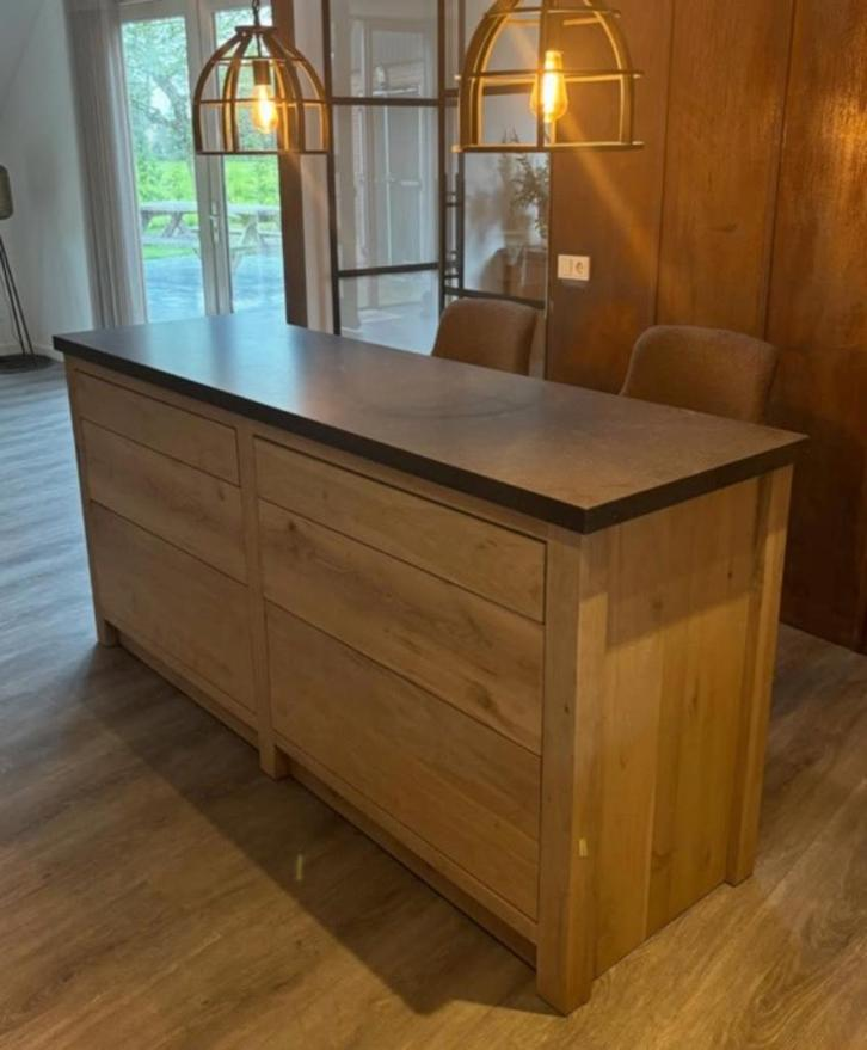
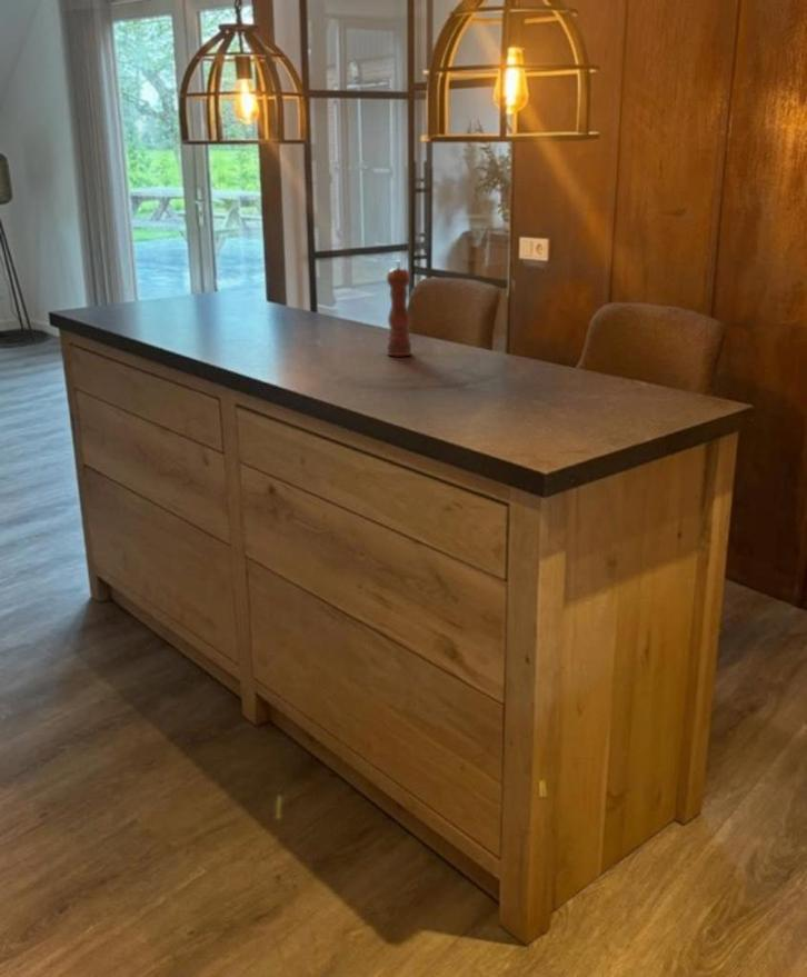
+ pepper mill (399, 308)
